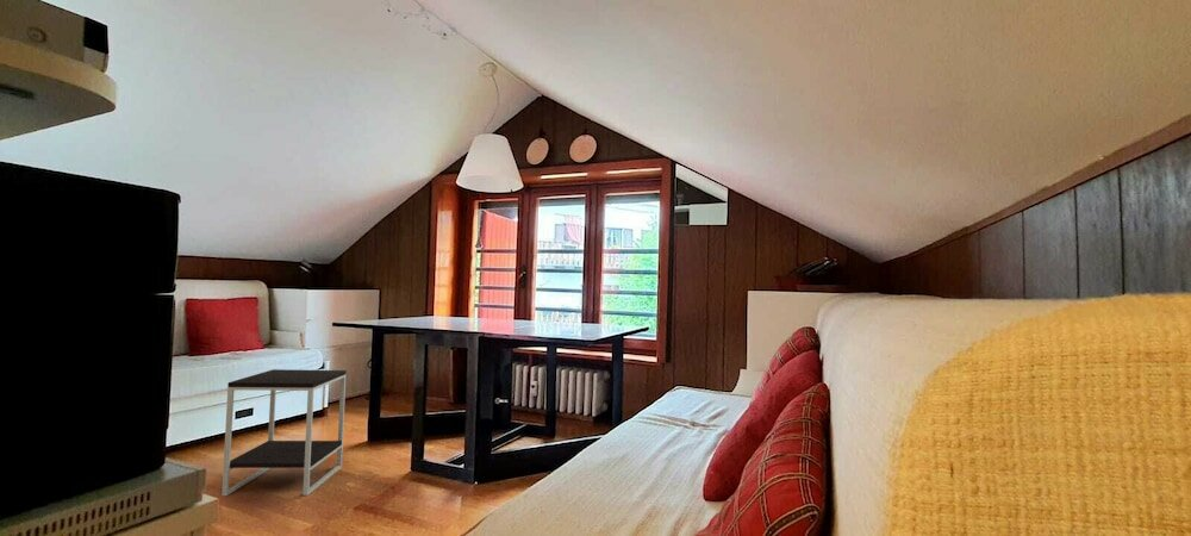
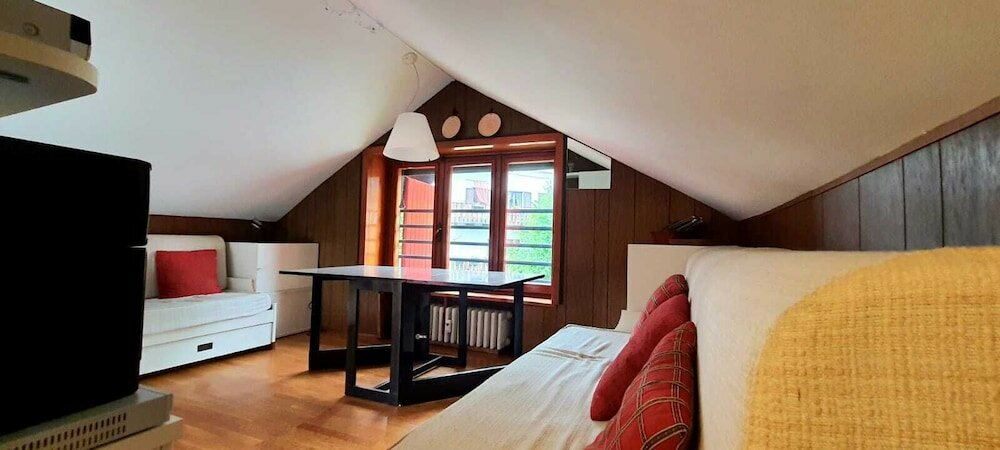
- side table (288, 441)
